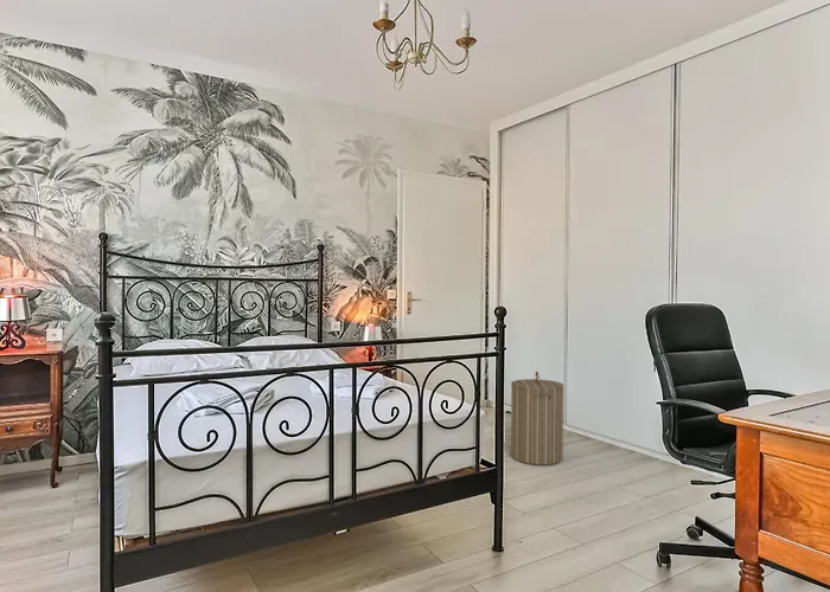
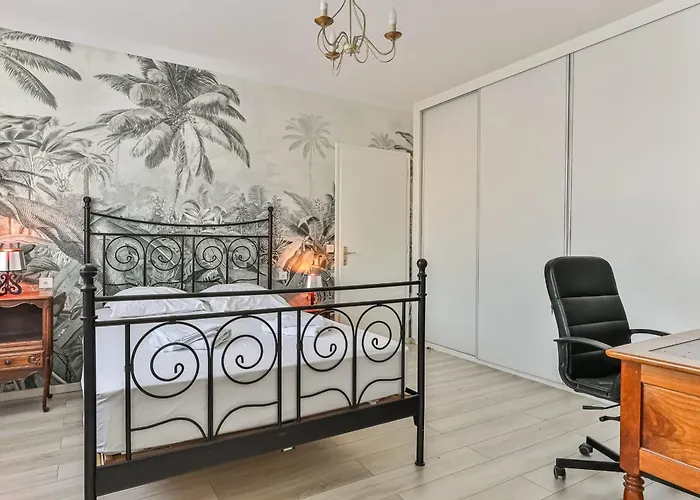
- laundry hamper (536, 414)
